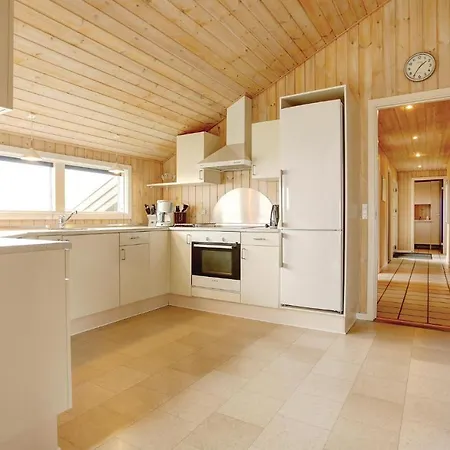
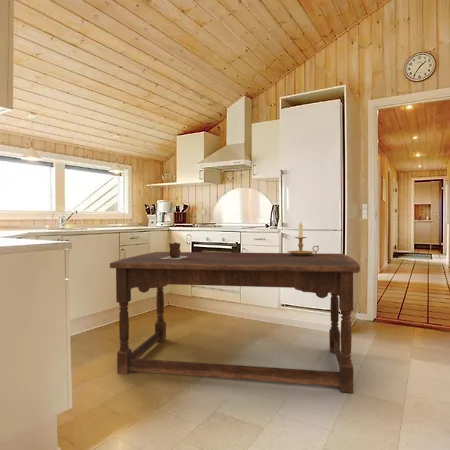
+ candle holder (300, 238)
+ dining table (237, 285)
+ vase (173, 250)
